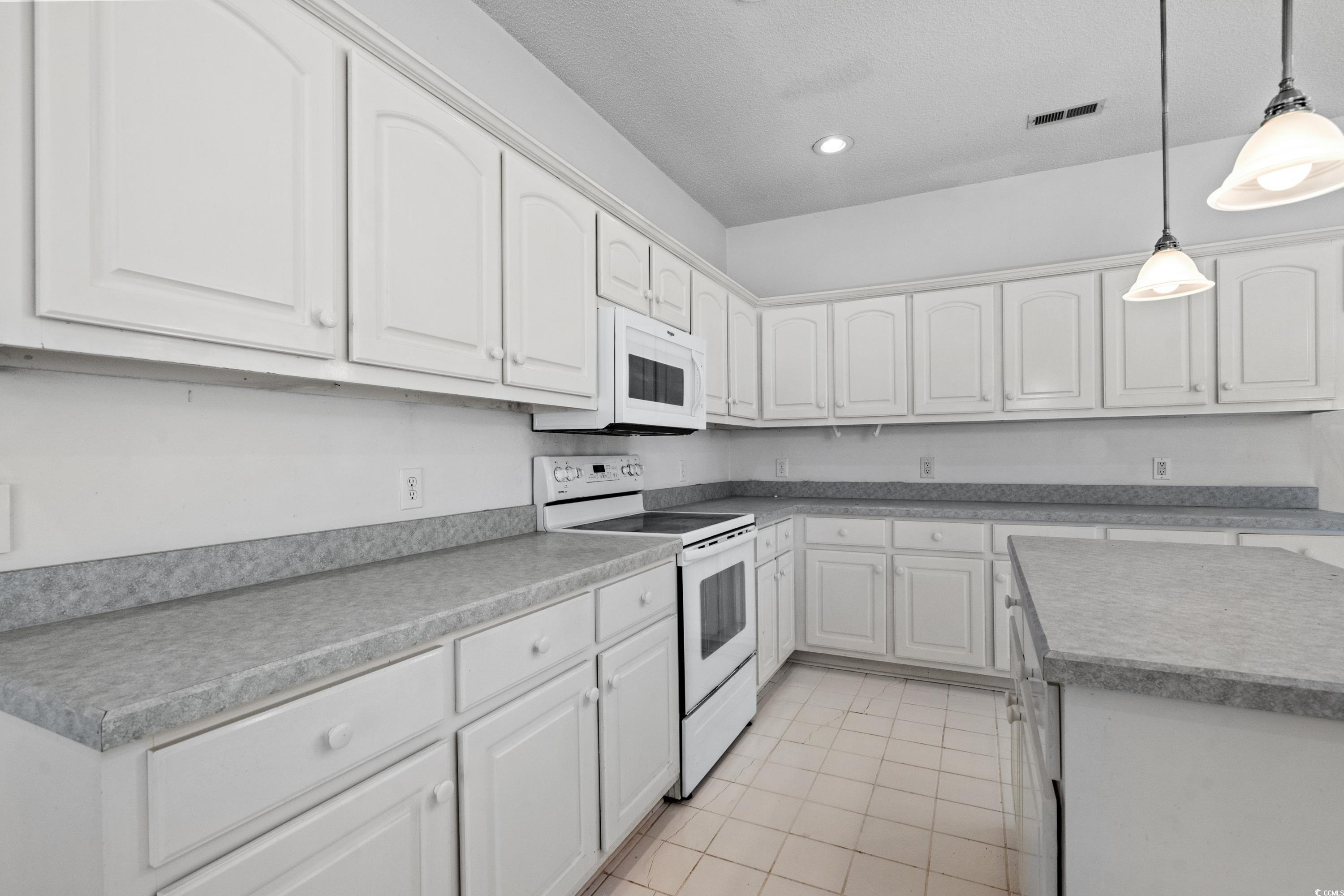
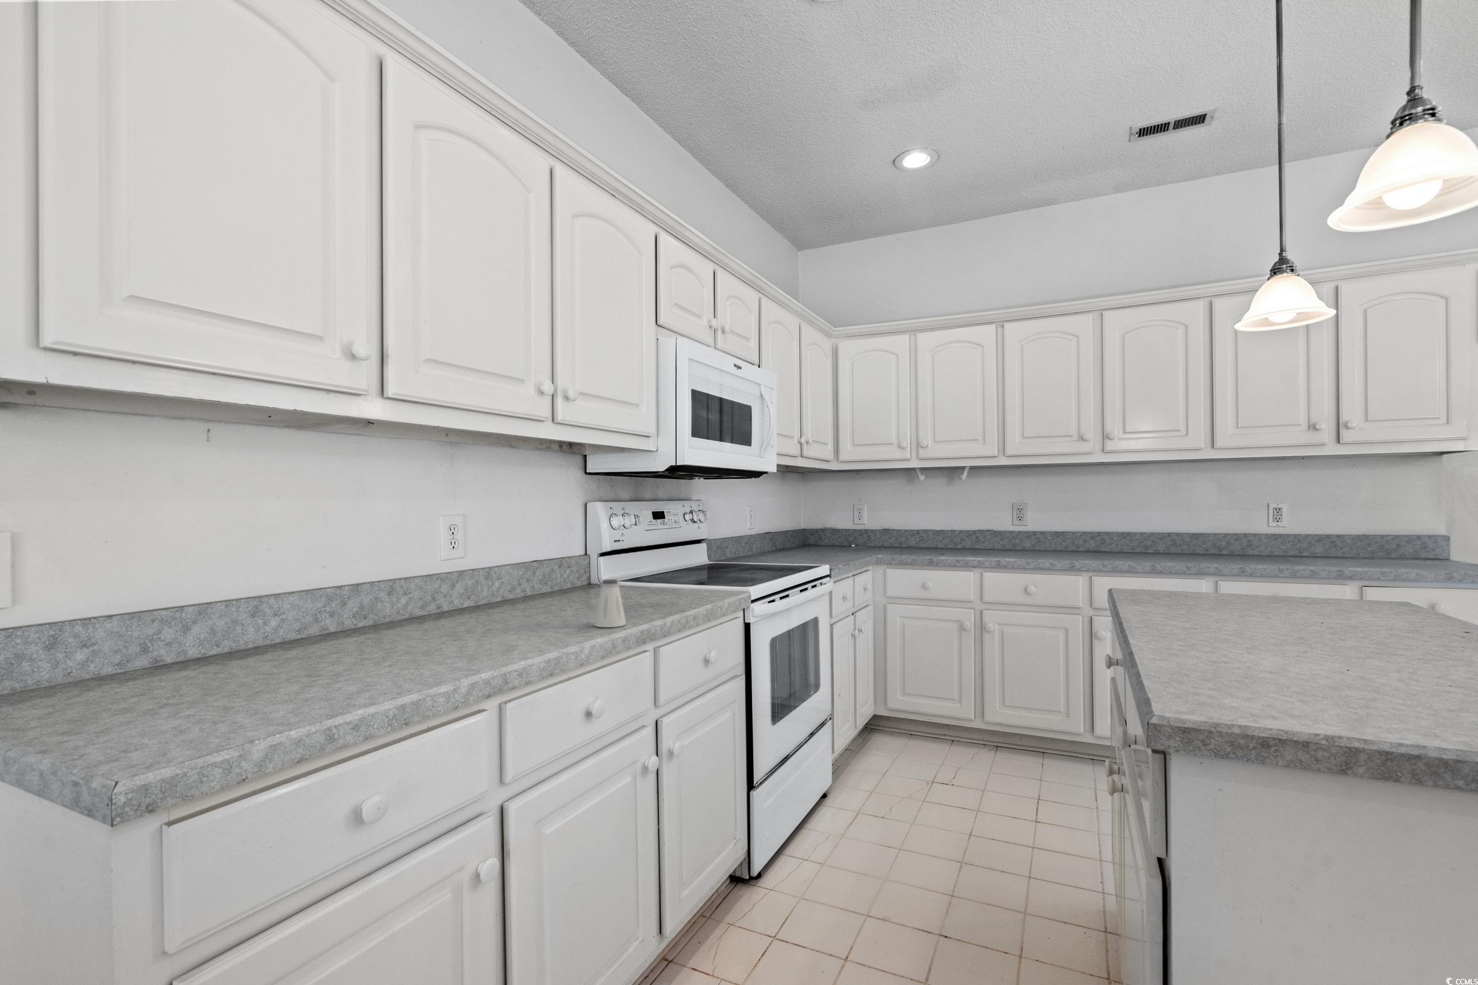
+ saltshaker (610, 601)
